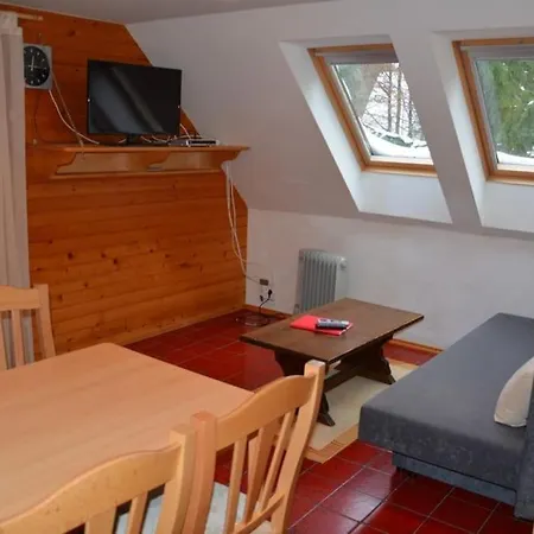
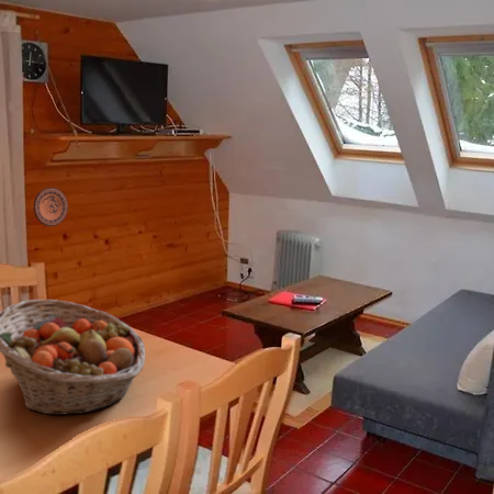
+ fruit basket (71, 350)
+ decorative plate (50, 206)
